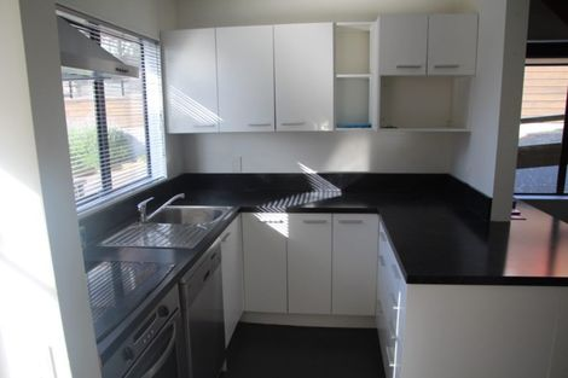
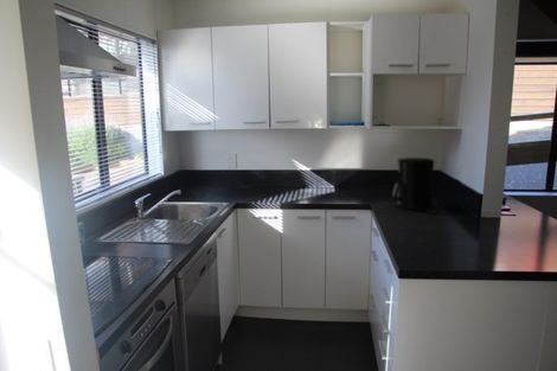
+ coffee maker (414, 183)
